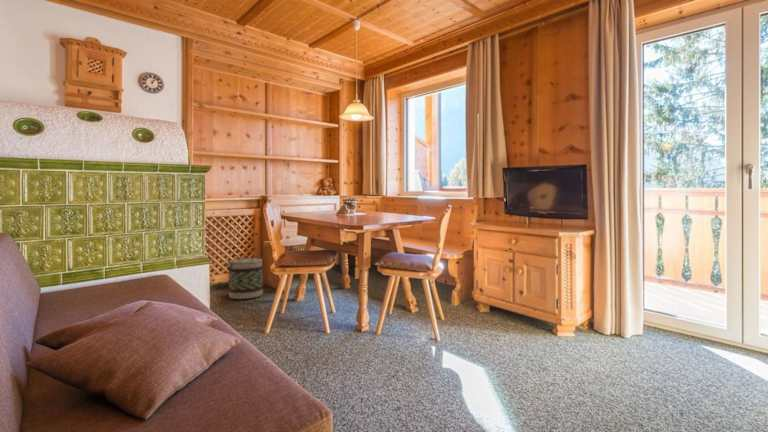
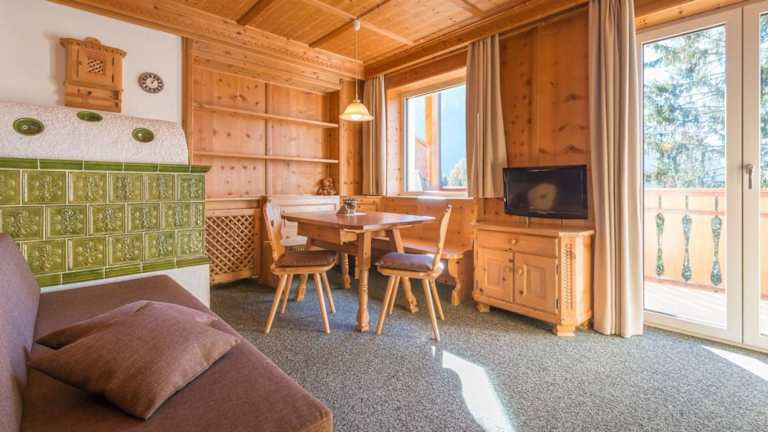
- basket (245, 276)
